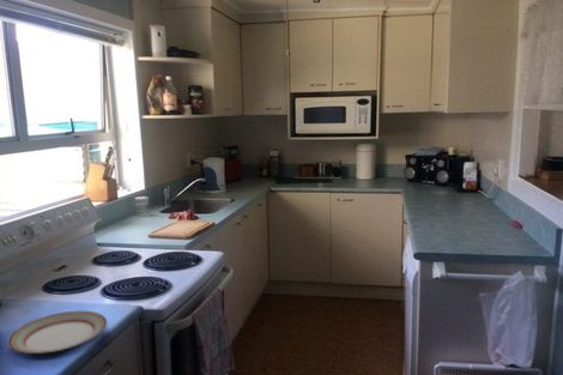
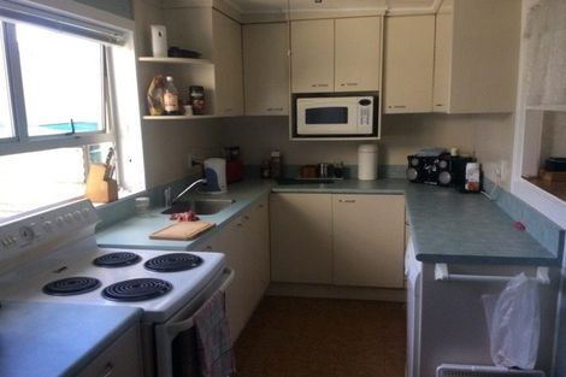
- plate (60, 333)
